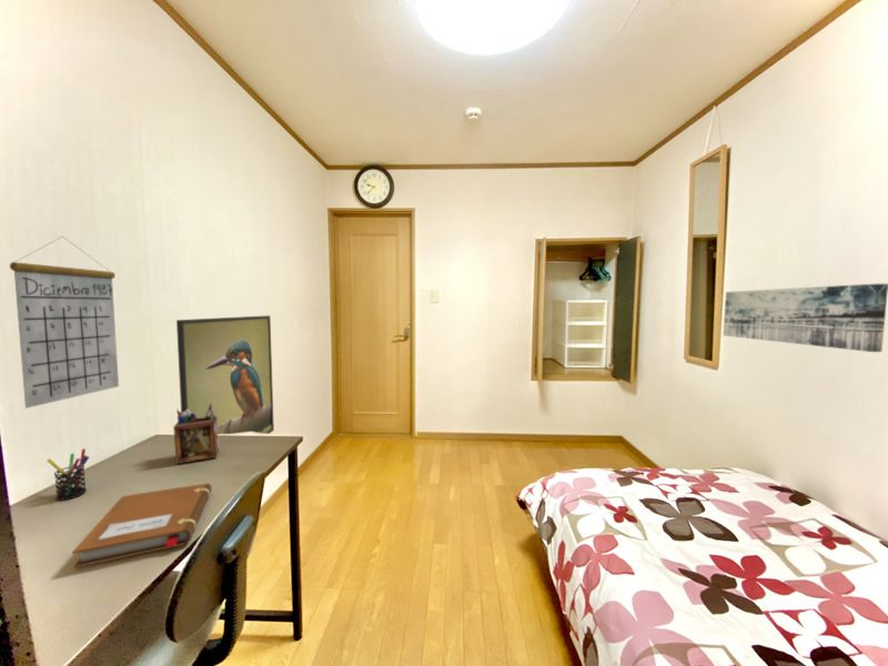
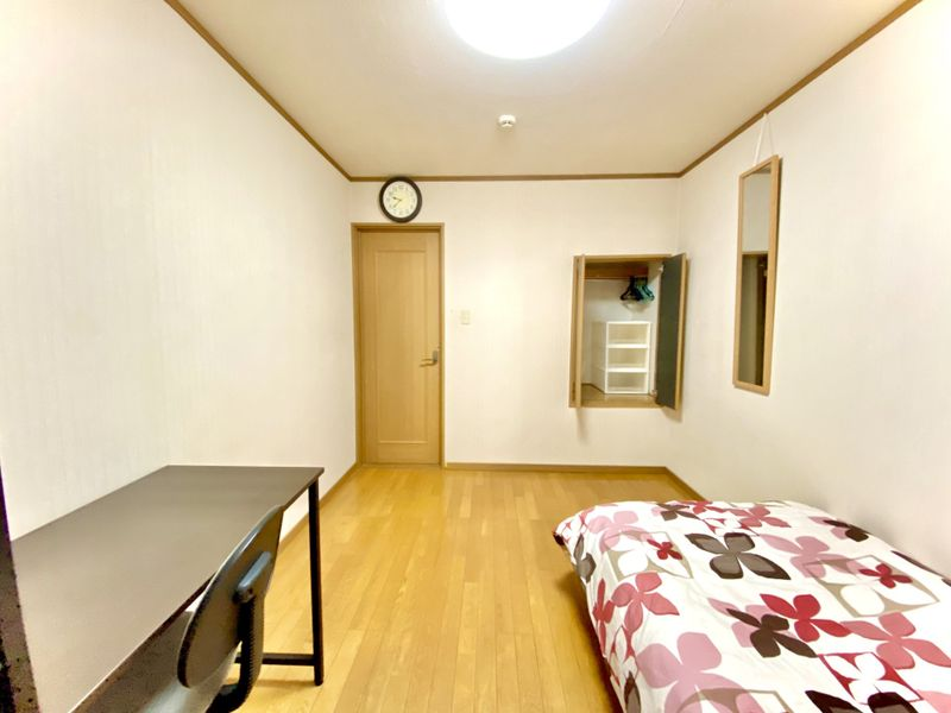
- desk organizer (196, 432)
- calendar (71, 316)
- notebook (153, 519)
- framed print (234, 386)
- pen holder (72, 472)
- wall art (787, 315)
